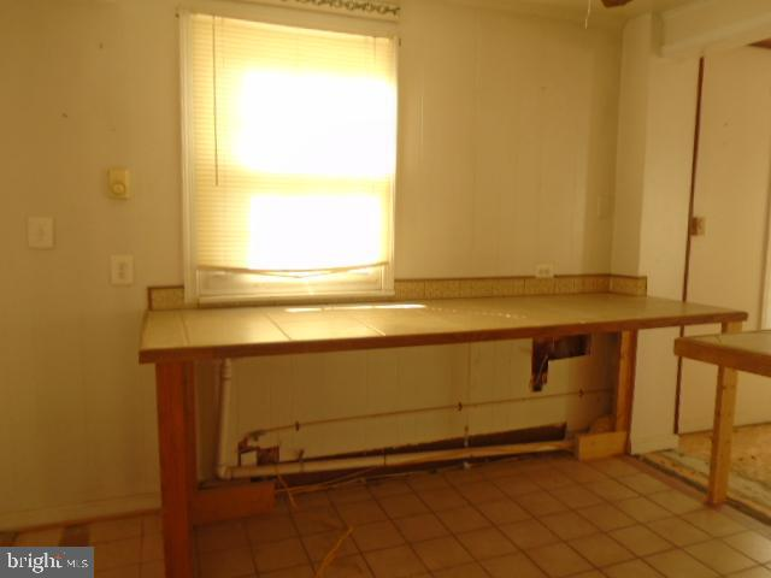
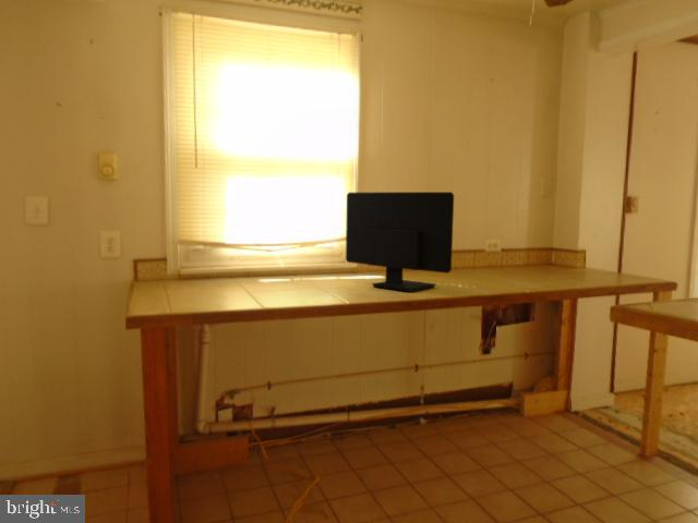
+ computer monitor (405, 240)
